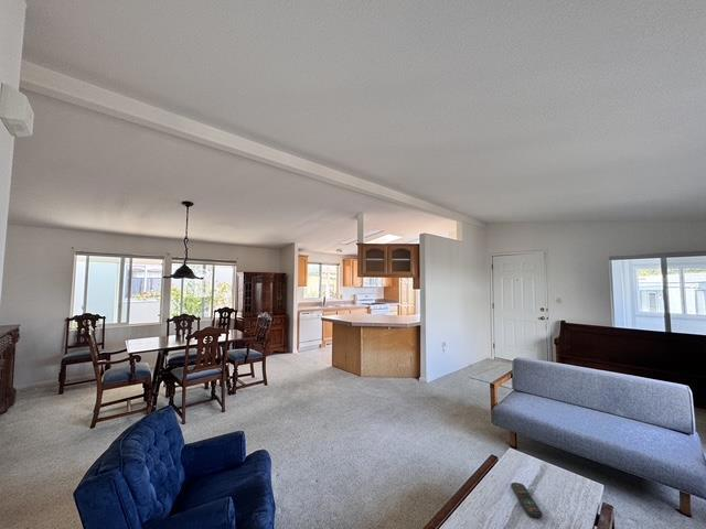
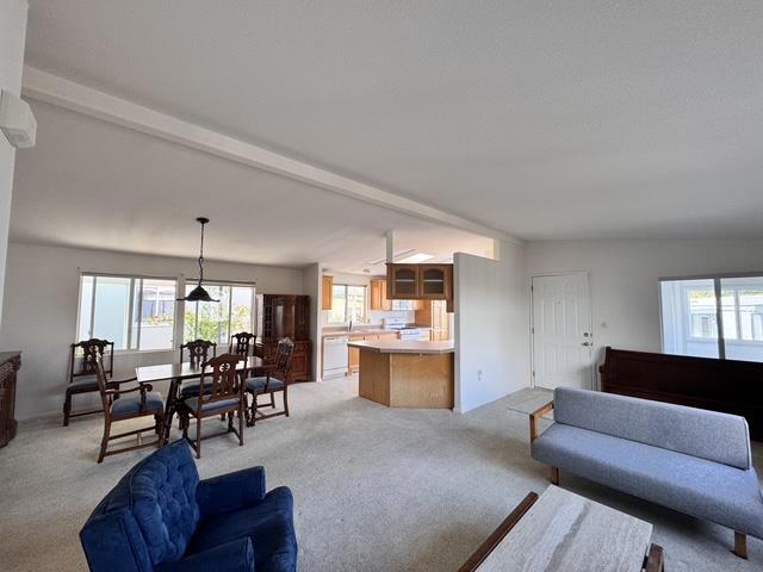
- remote control (525, 498)
